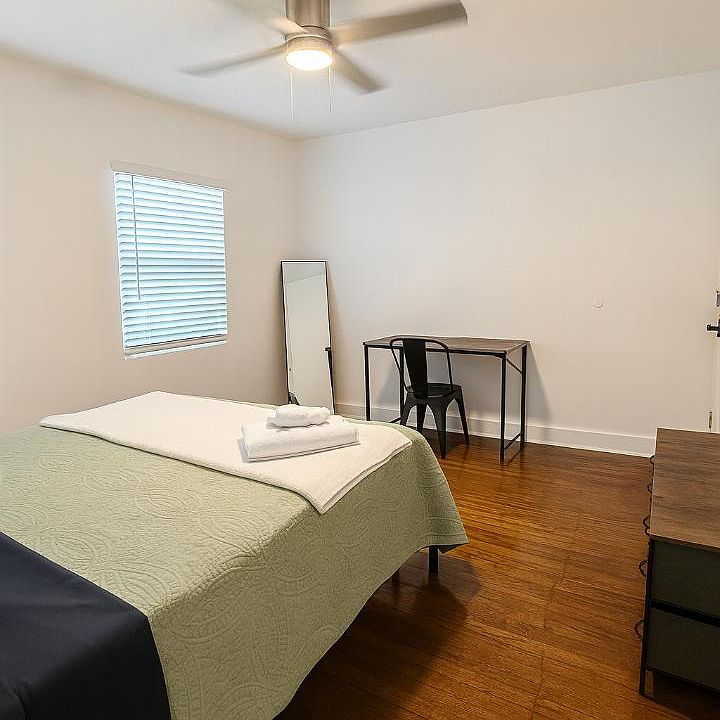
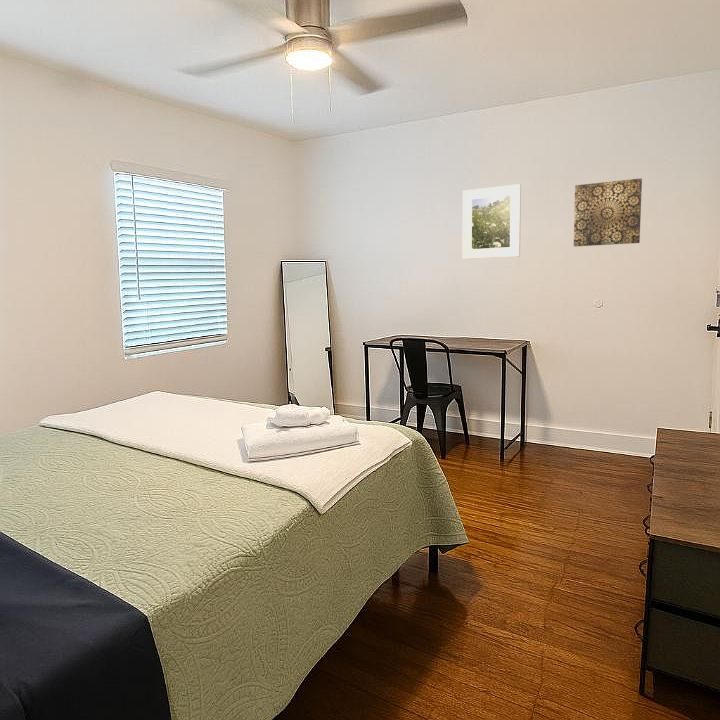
+ wall art (606, 213)
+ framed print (490, 223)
